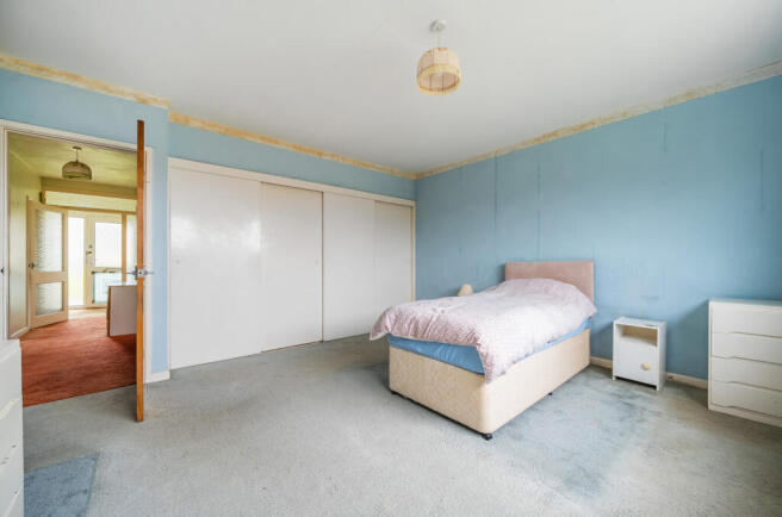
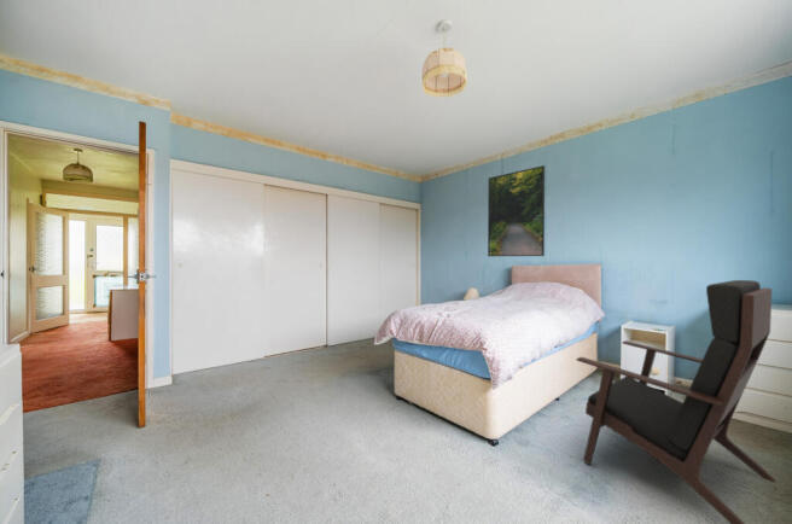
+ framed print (514, 214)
+ lounge chair (668, 383)
